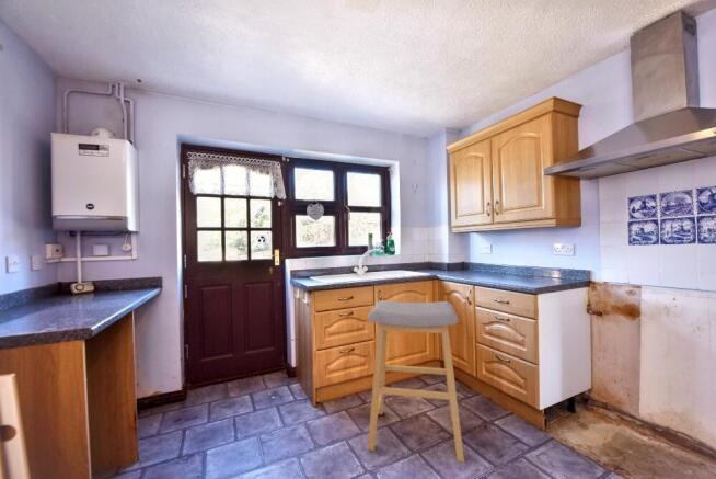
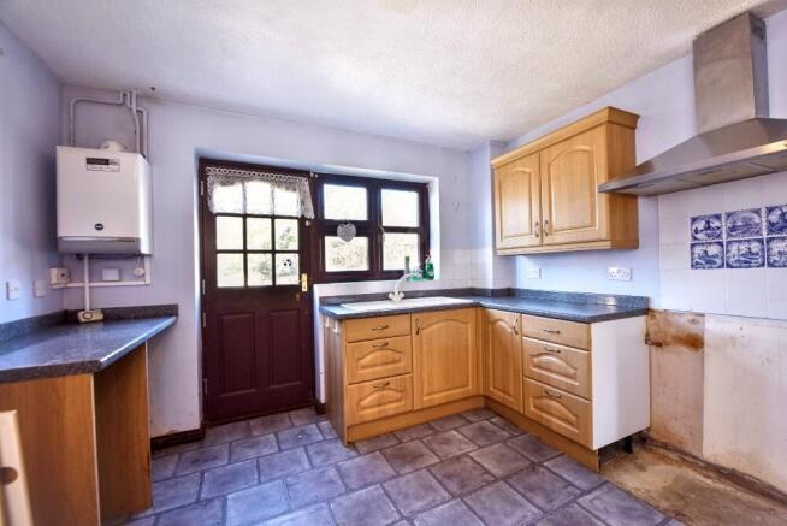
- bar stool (414, 368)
